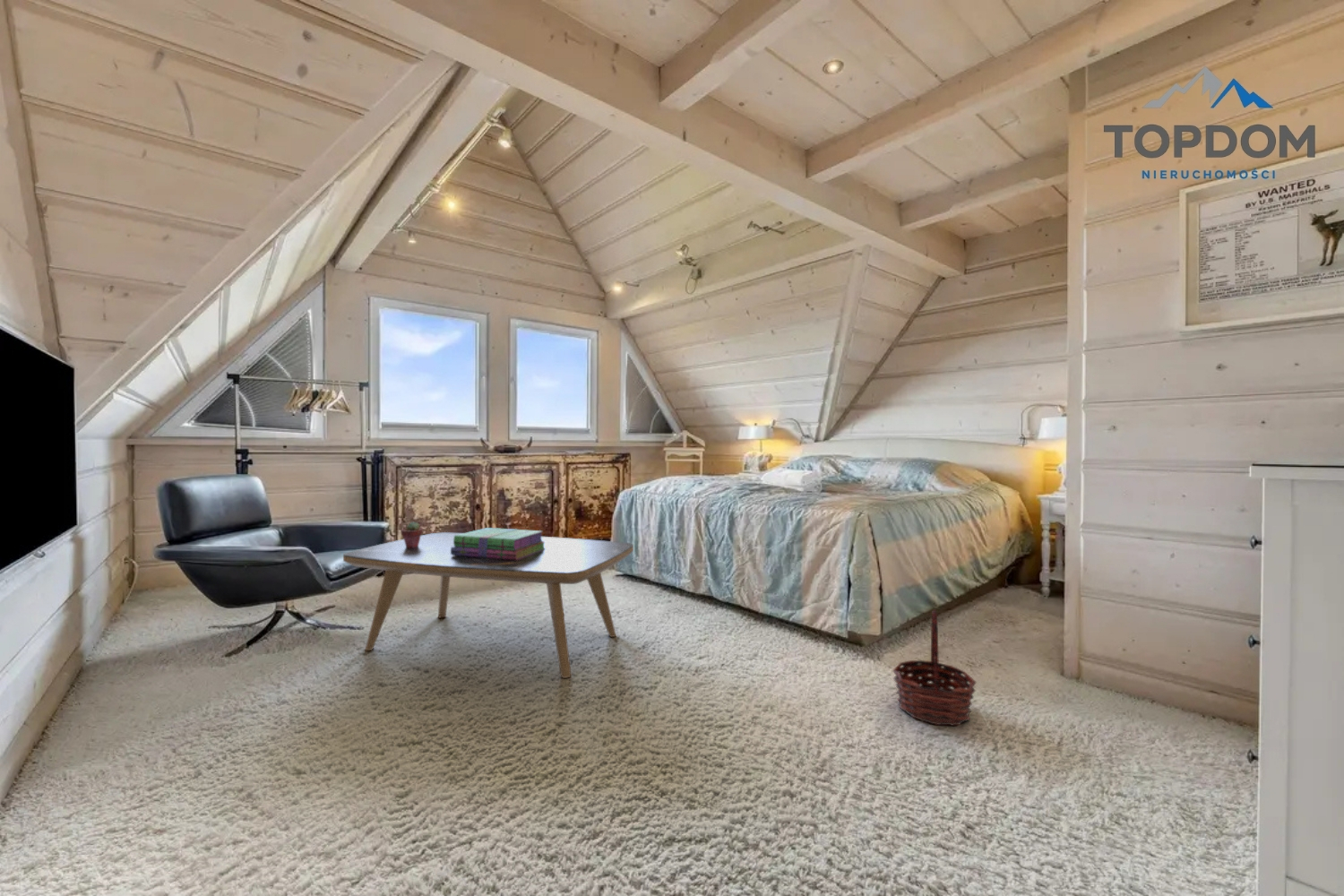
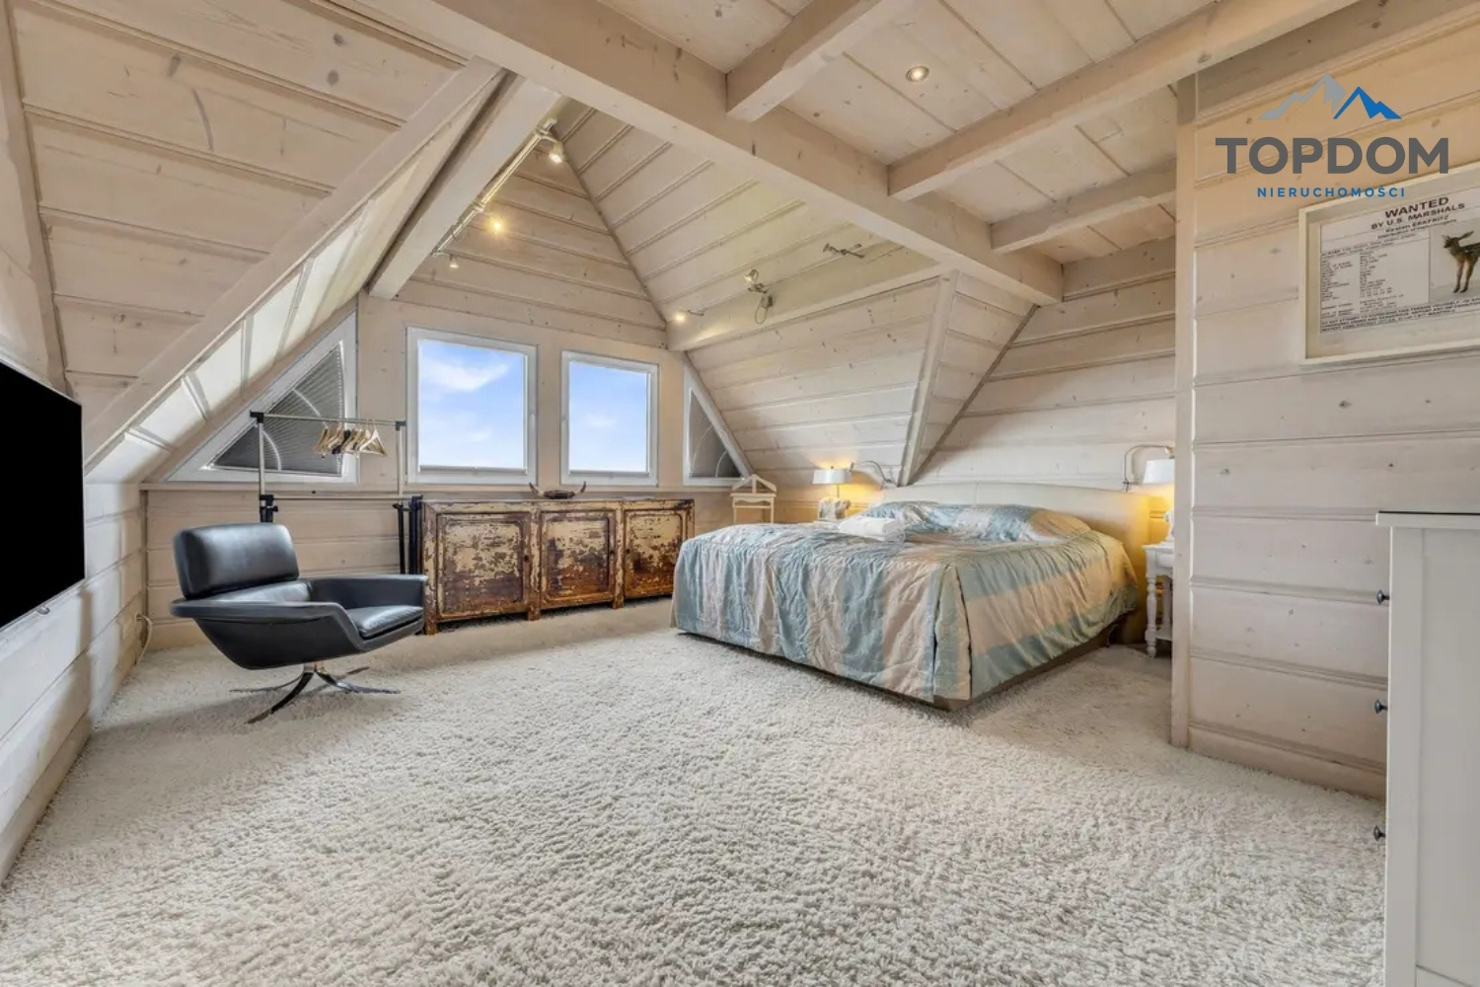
- stack of books (499, 542)
- coffee table (495, 580)
- basket (933, 660)
- potted succulent (412, 533)
